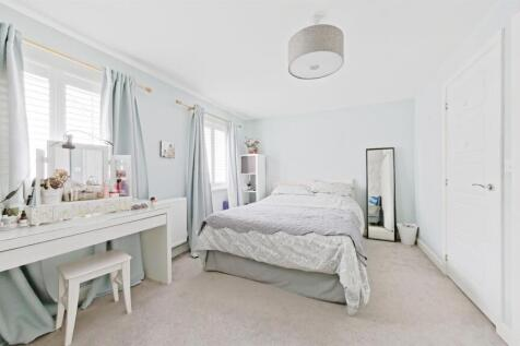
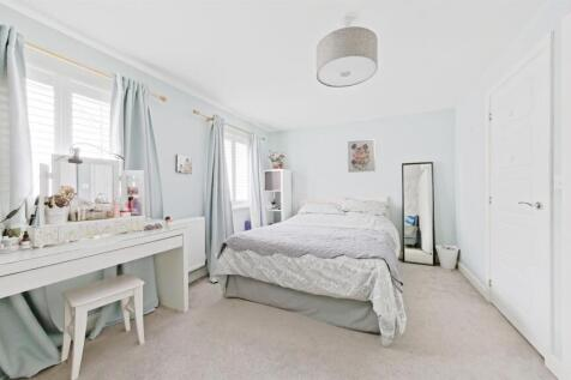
+ wall art (361, 156)
